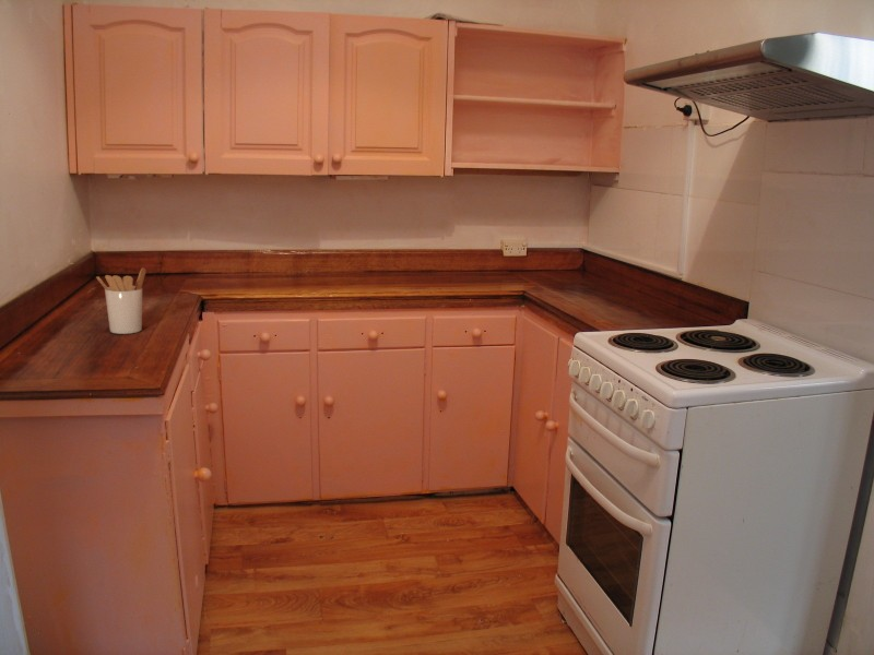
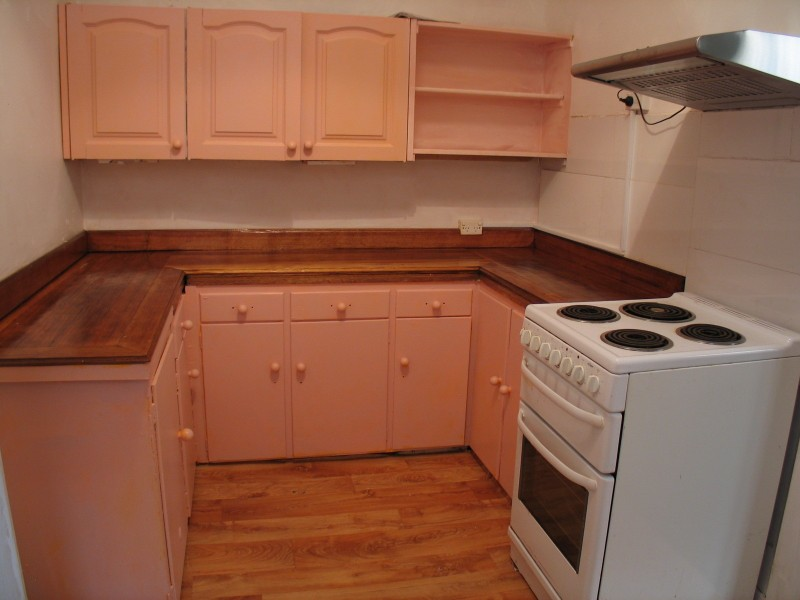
- utensil holder (122, 300)
